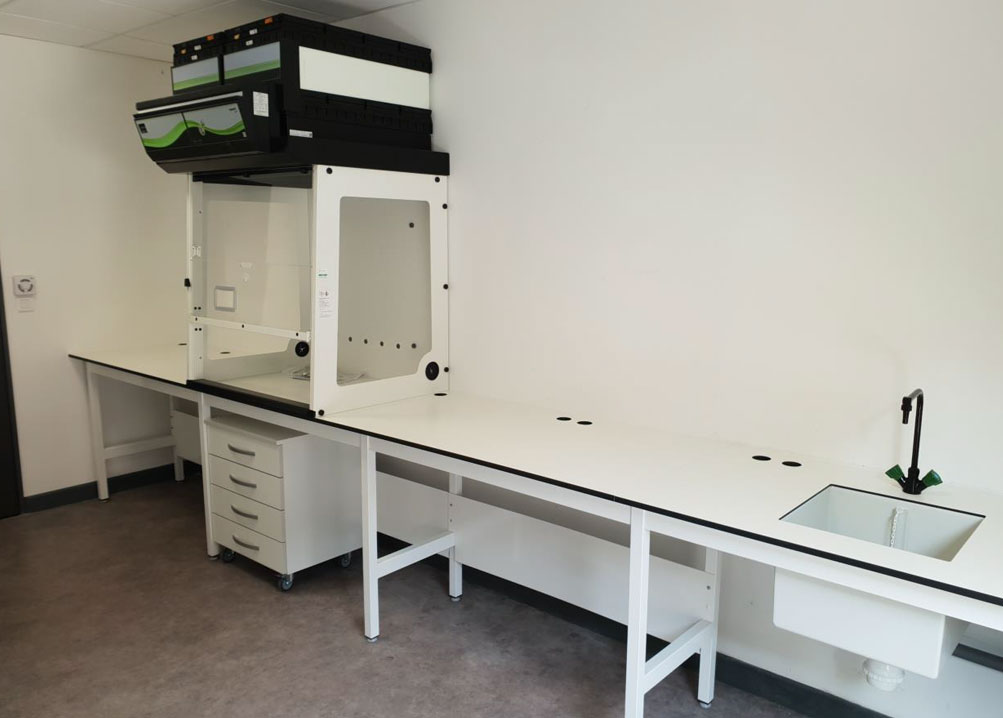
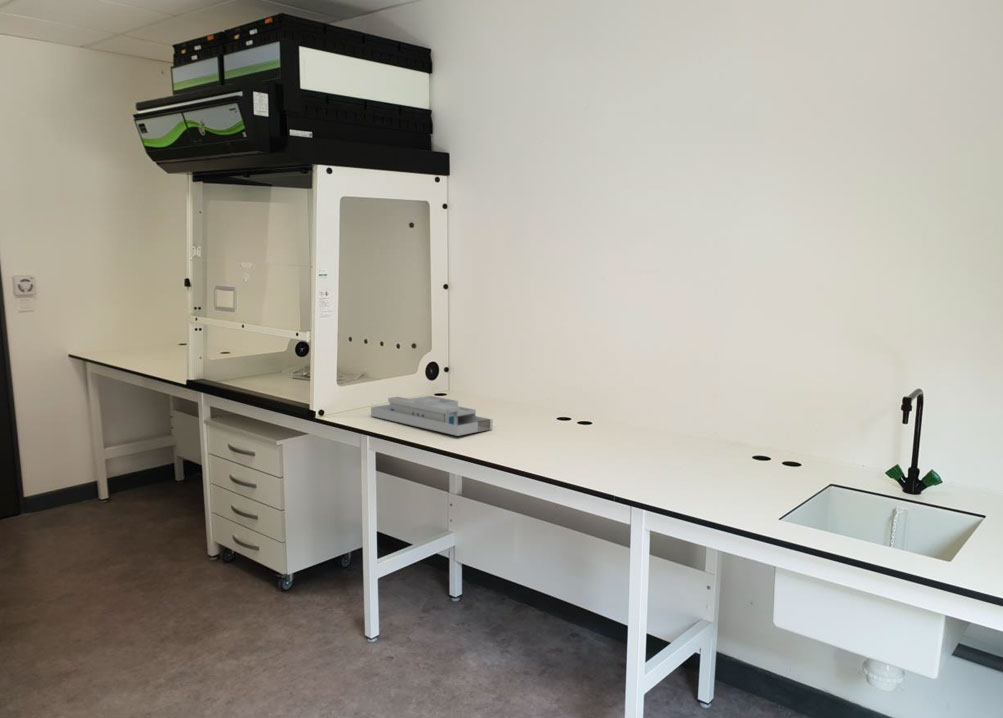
+ desk organizer (429, 410)
